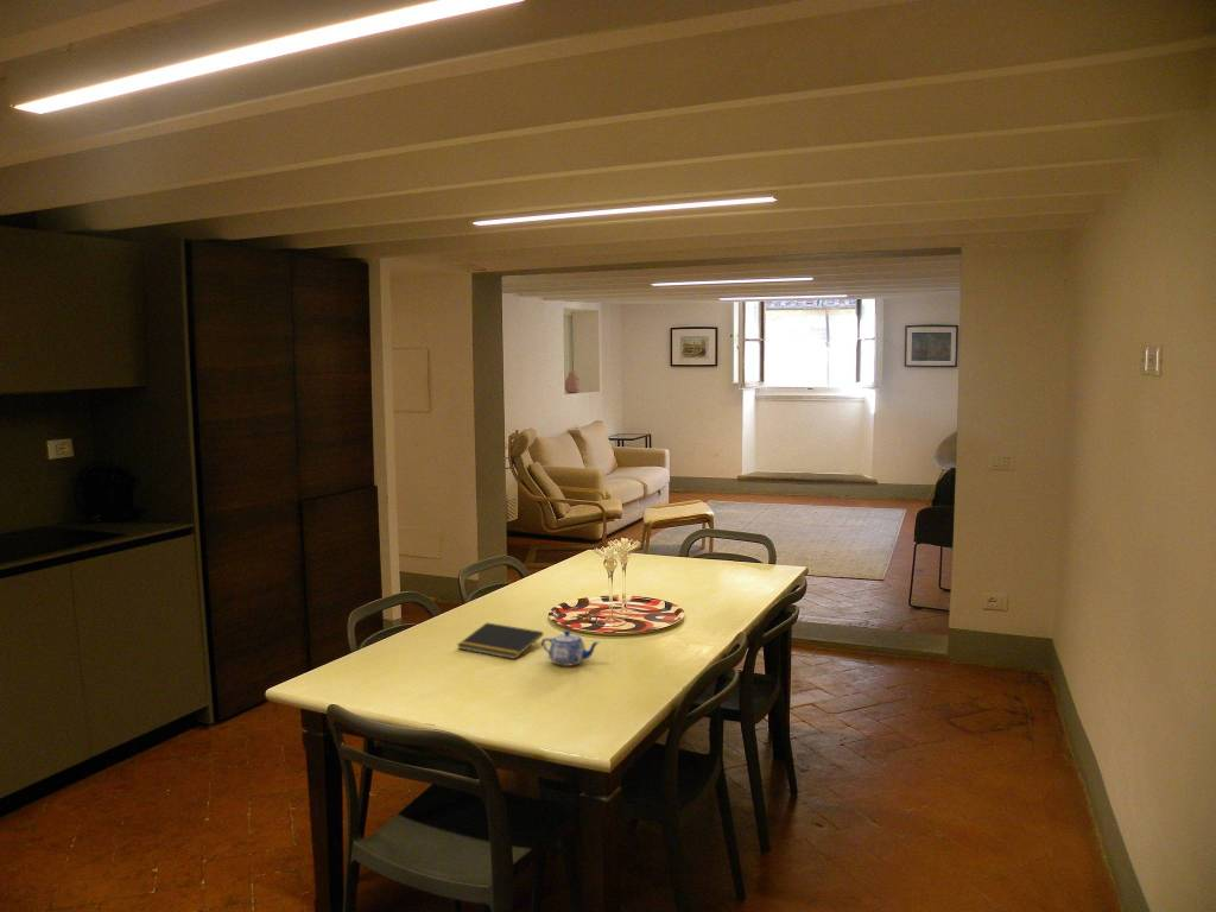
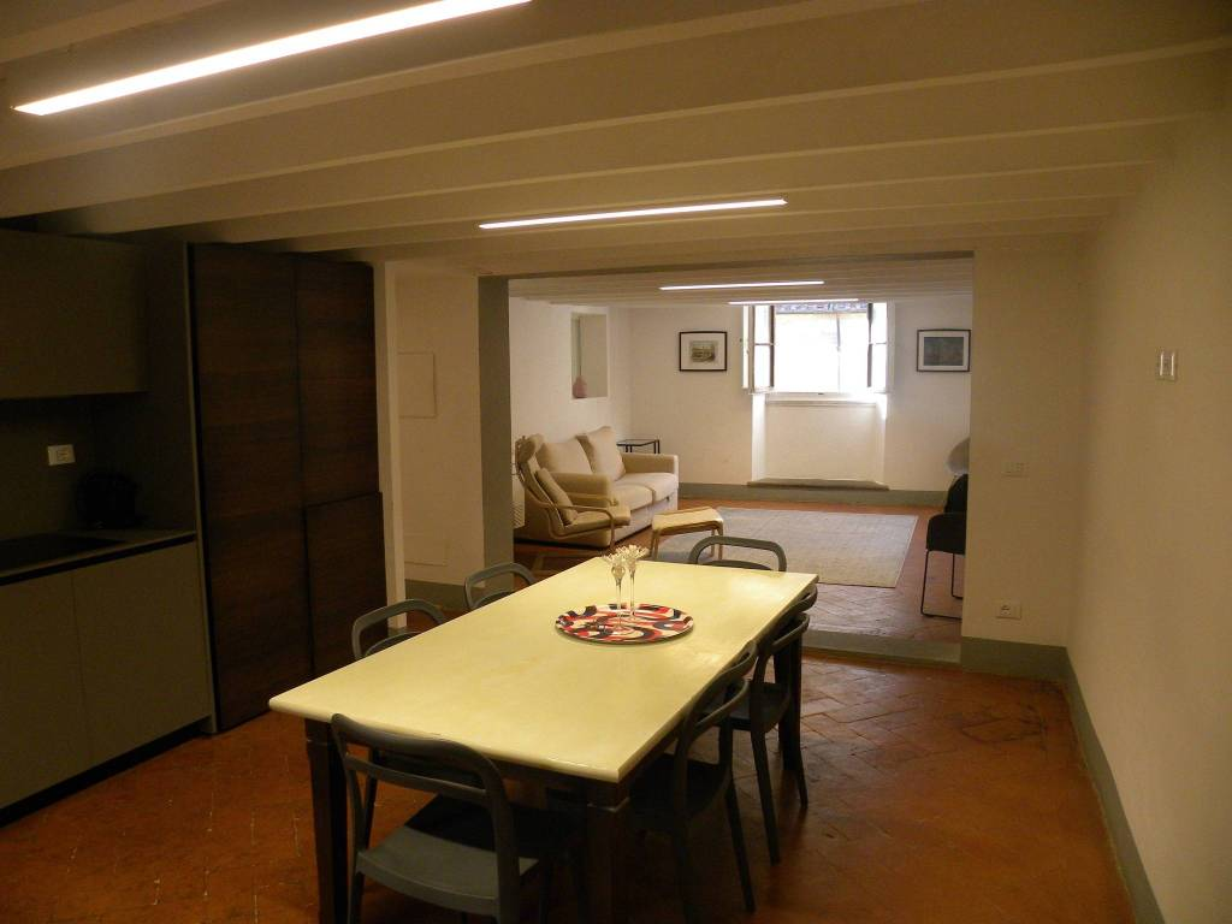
- notepad (500, 640)
- teapot (570, 646)
